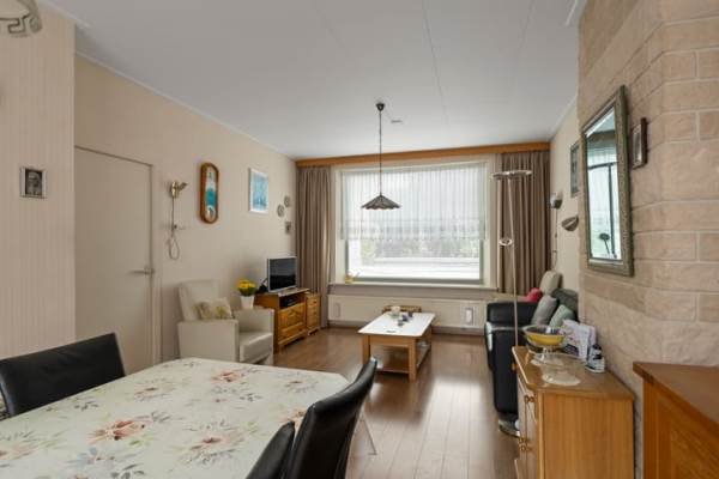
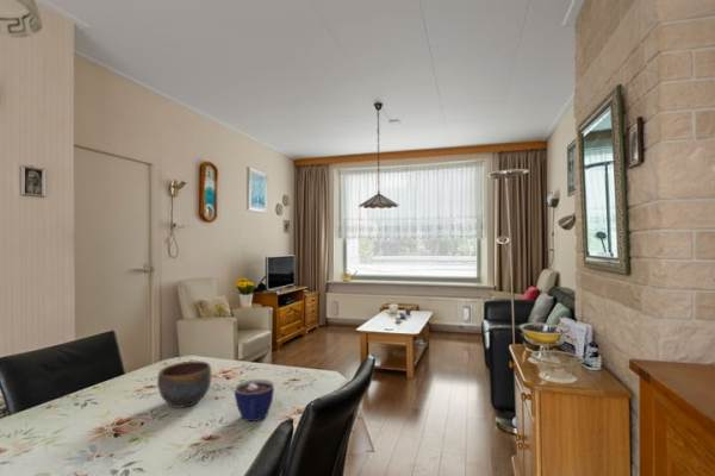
+ bowl (185, 384)
+ cup (254, 402)
